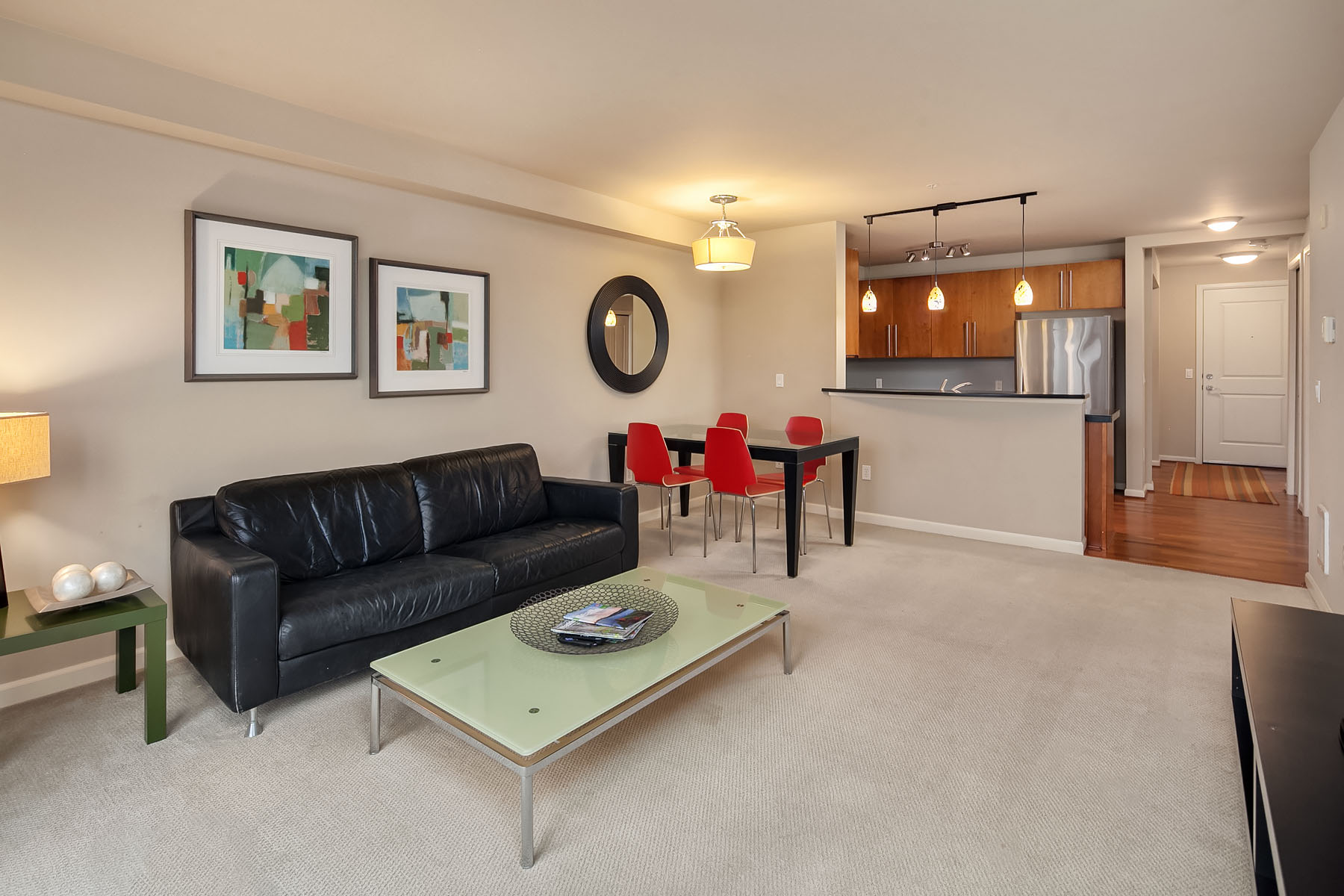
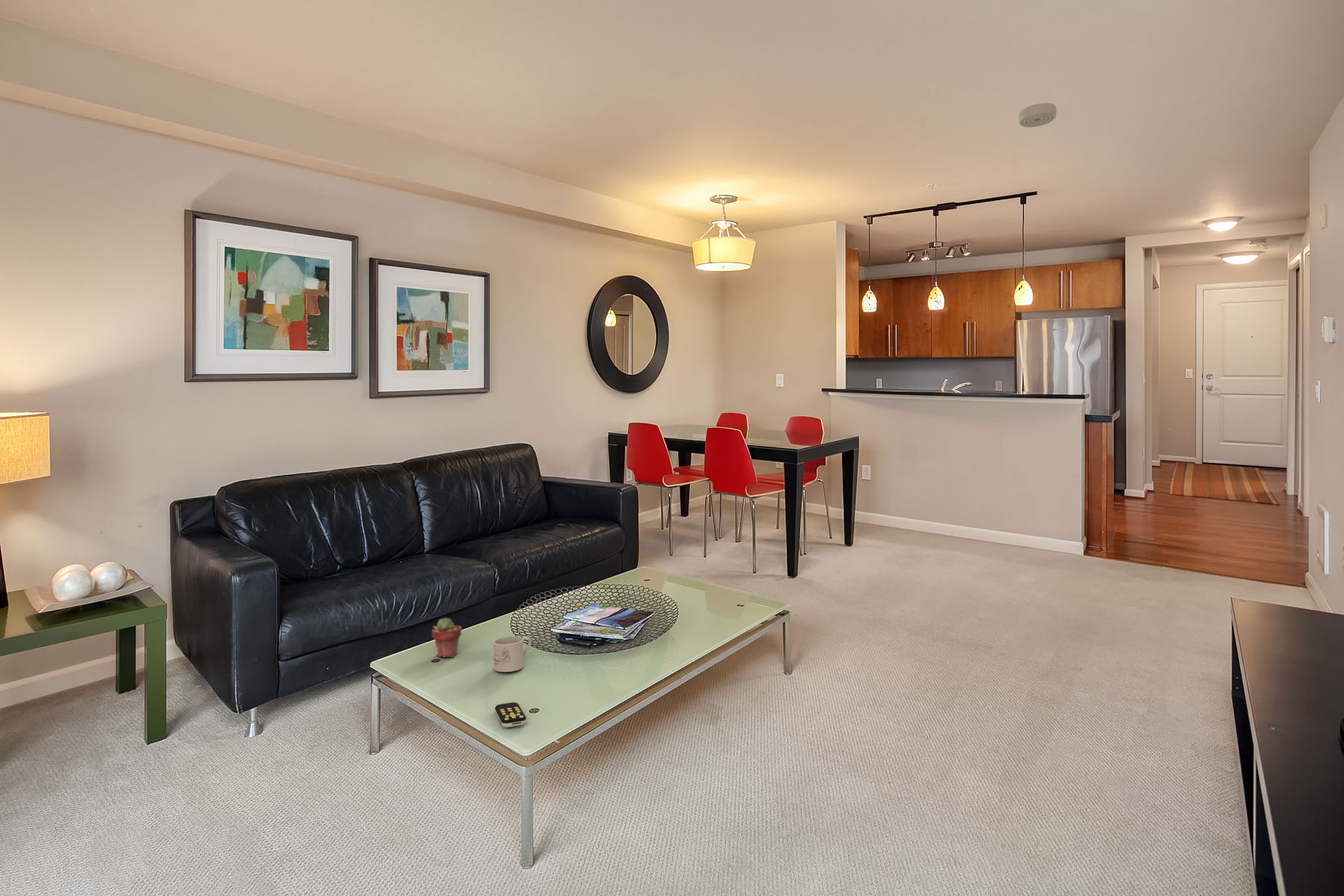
+ remote control (510, 714)
+ mug (513, 653)
+ smoke detector (1037, 115)
+ potted succulent (447, 636)
